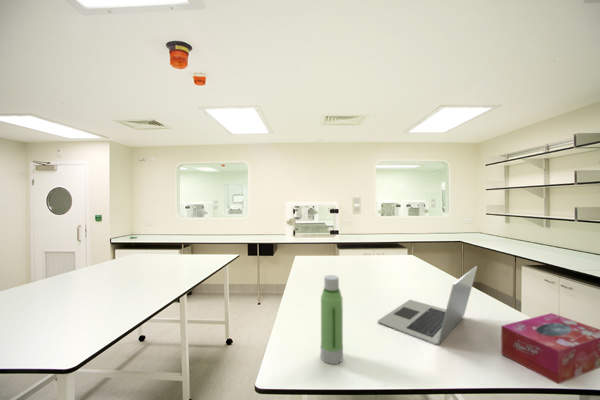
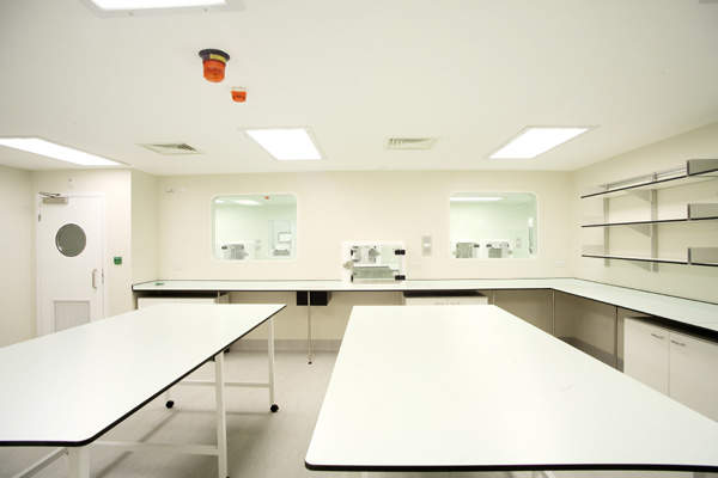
- tissue box (554, 343)
- water bottle (331, 317)
- laptop (423, 303)
